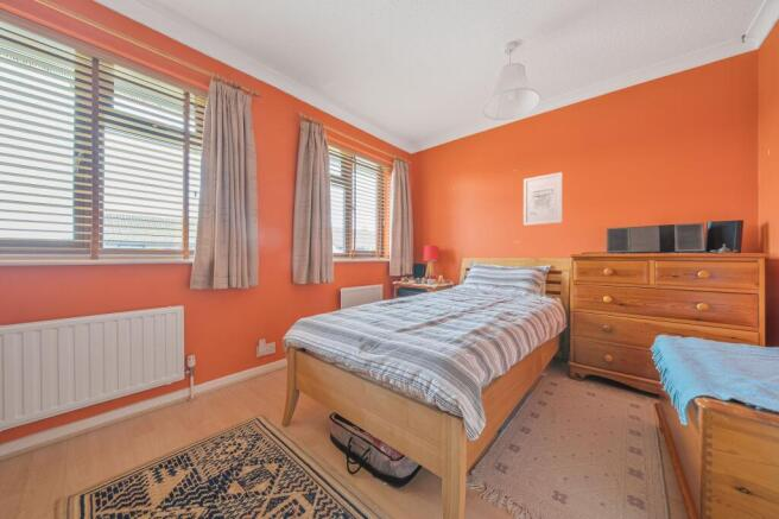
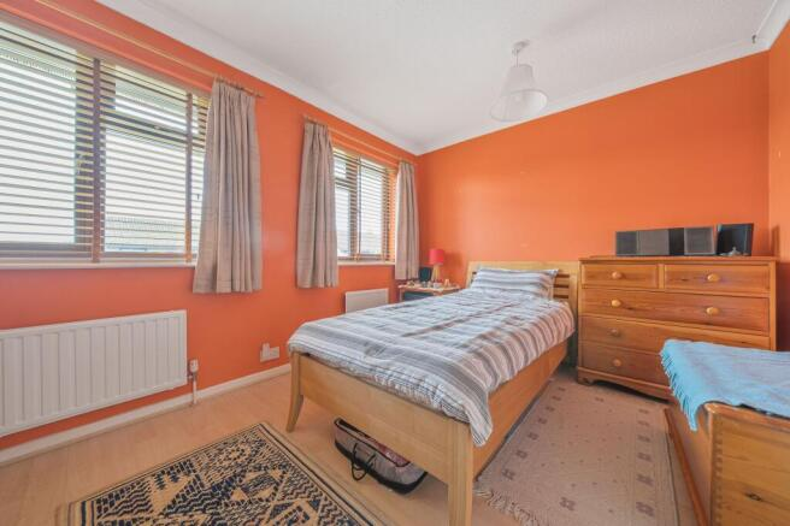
- wall art (542, 200)
